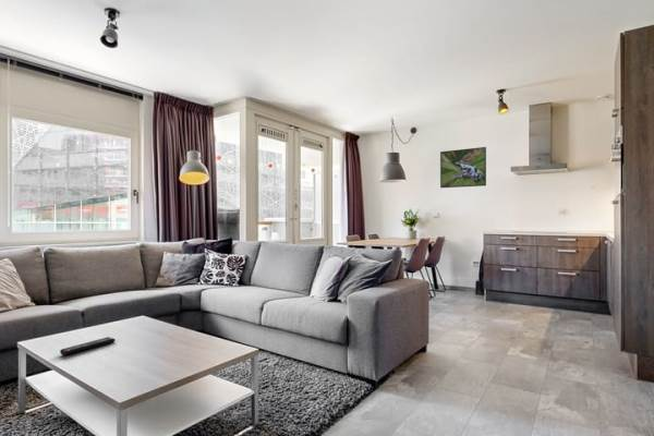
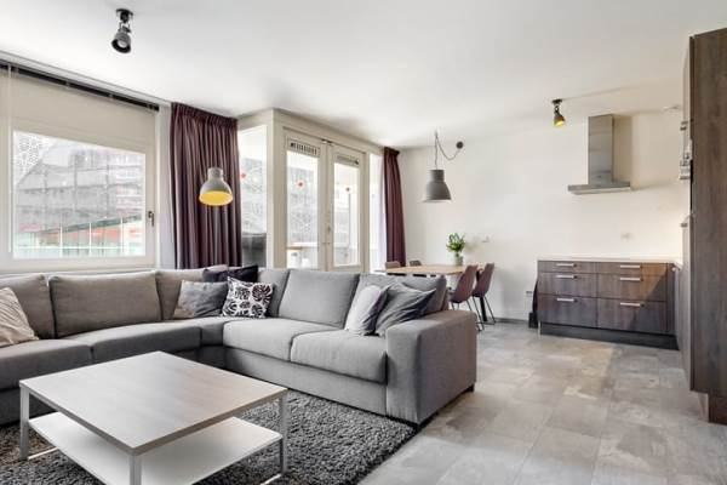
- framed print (462, 168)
- remote control (88, 346)
